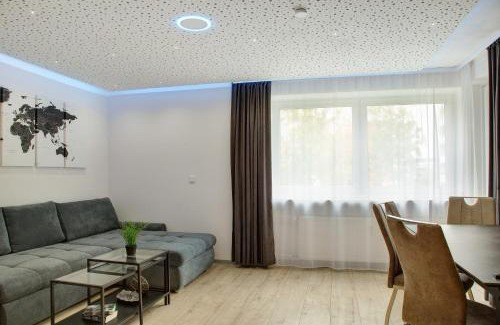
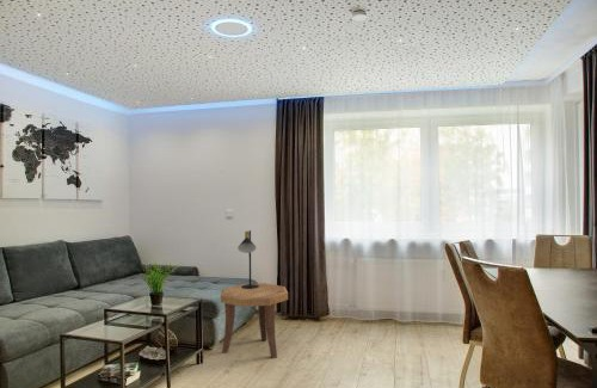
+ side table (259, 319)
+ table lamp (250, 258)
